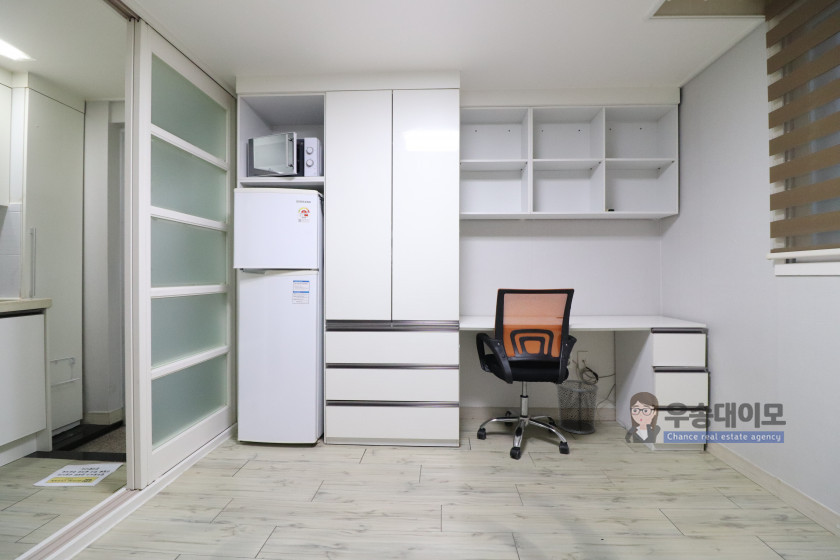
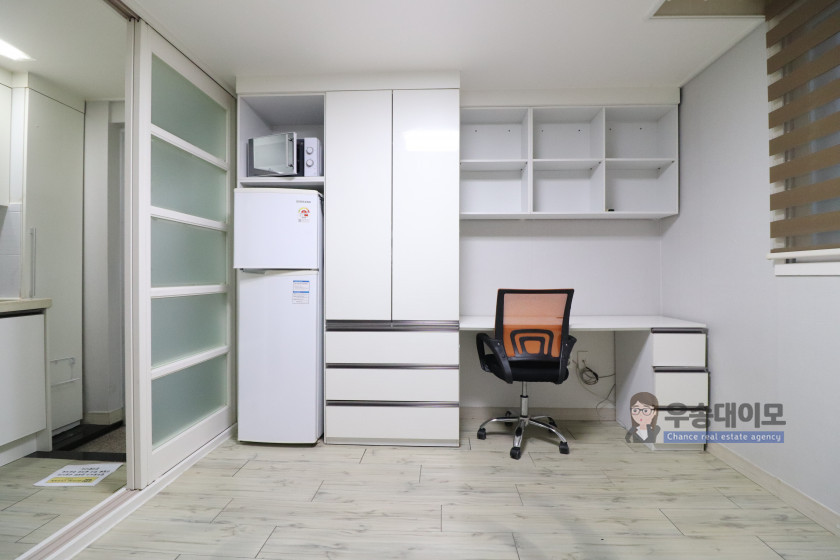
- waste bin (576, 405)
